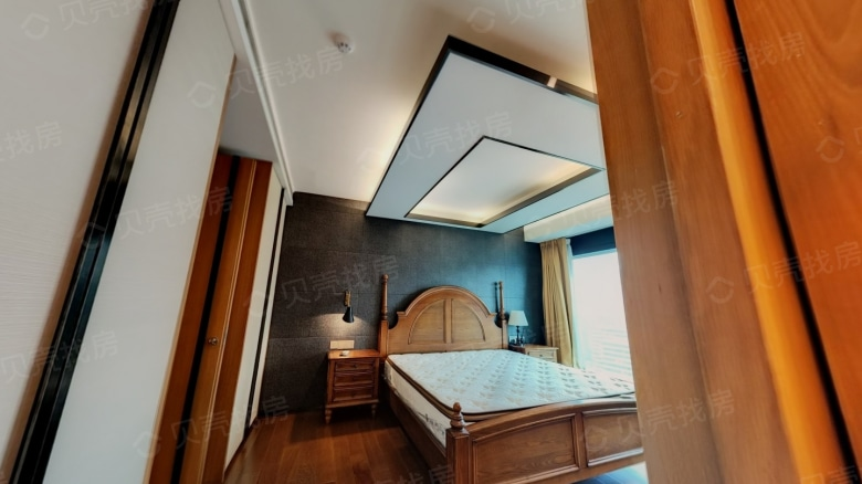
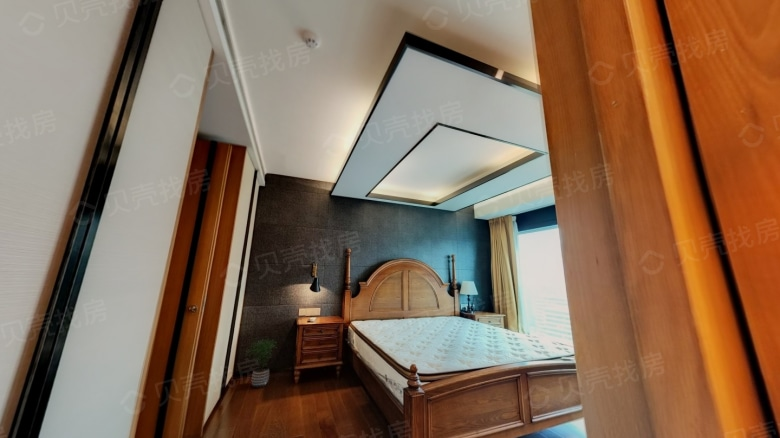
+ potted plant (260, 362)
